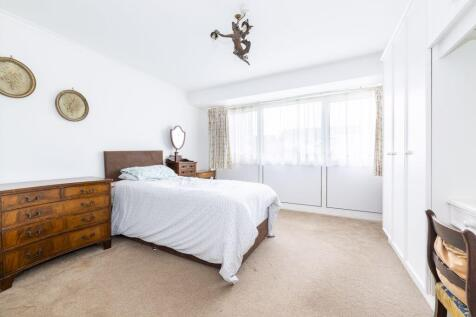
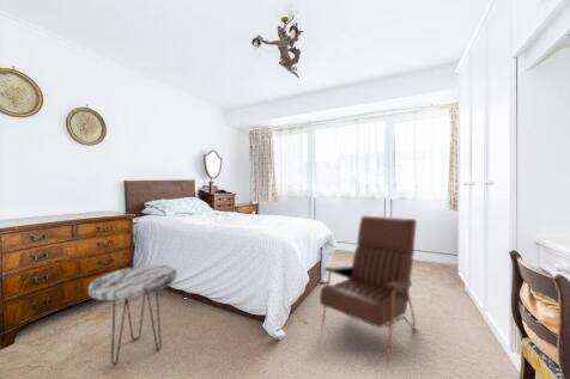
+ side table (141, 313)
+ armchair (371, 275)
